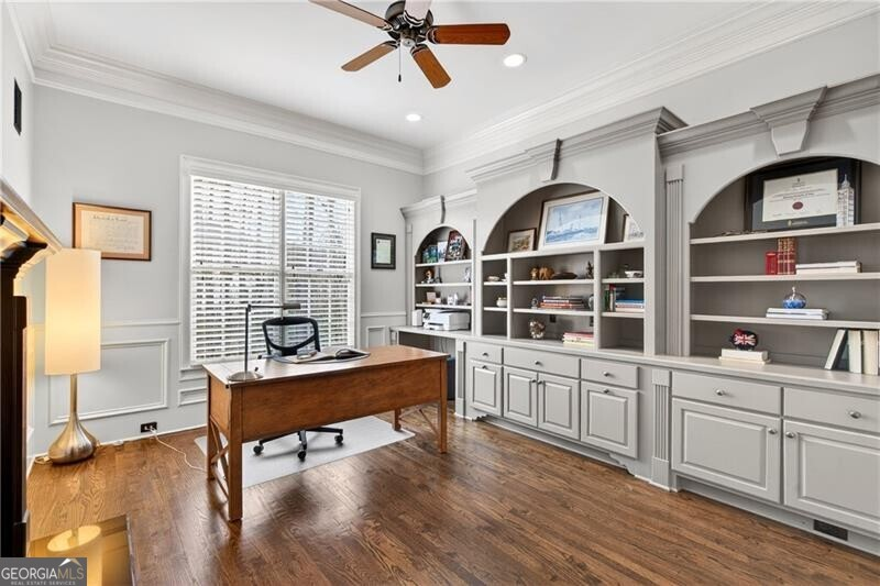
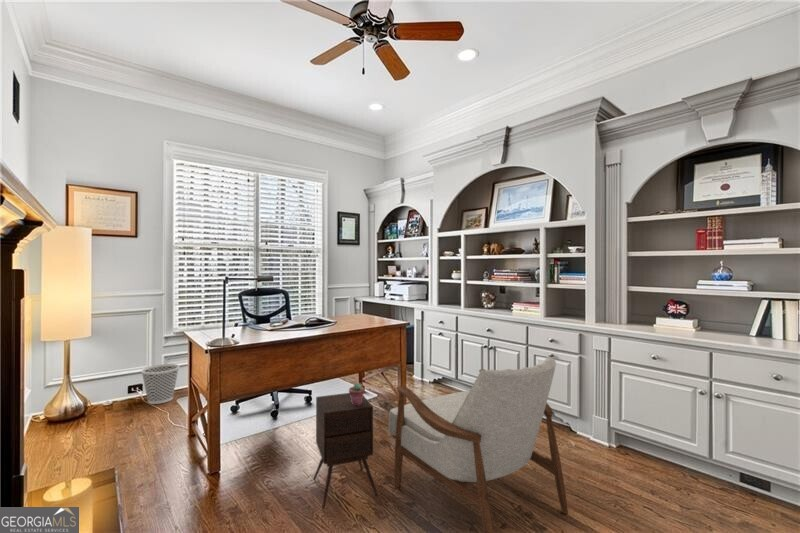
+ wastebasket (160, 384)
+ potted succulent (356, 392)
+ armchair (475, 422)
+ side table (344, 444)
